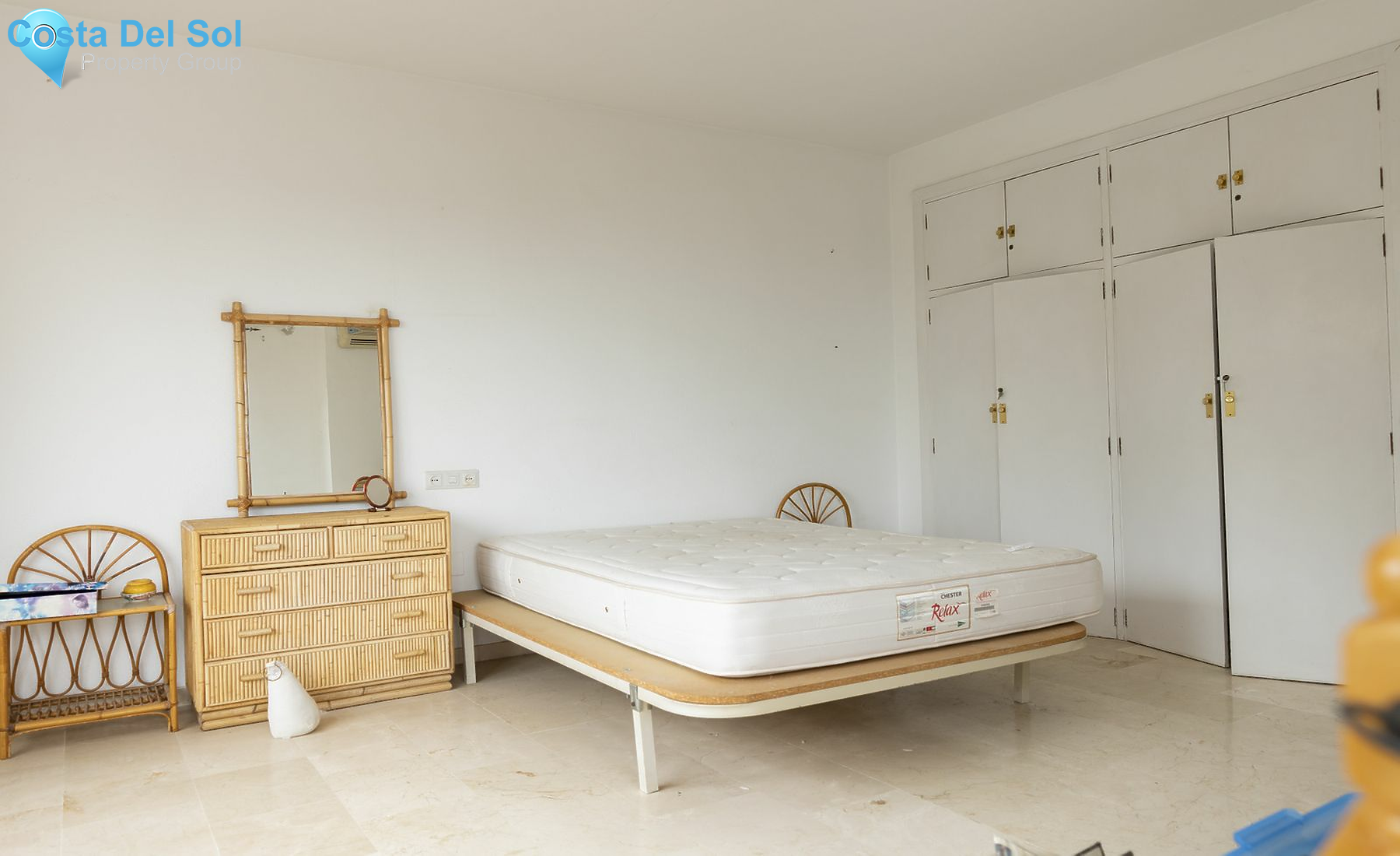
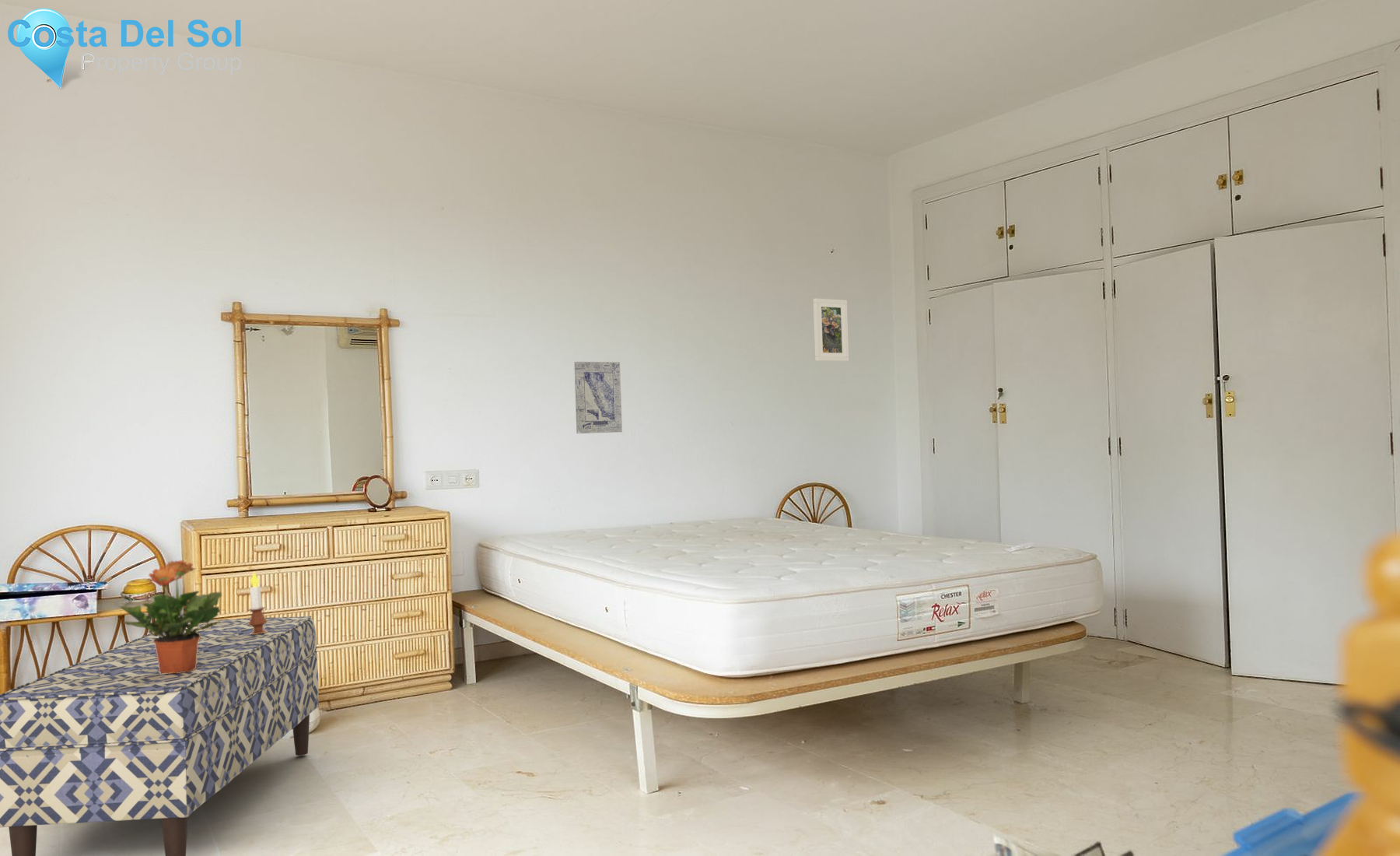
+ candle (257, 602)
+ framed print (831, 330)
+ bench (183, 728)
+ potted plant (173, 616)
+ wall art (598, 397)
